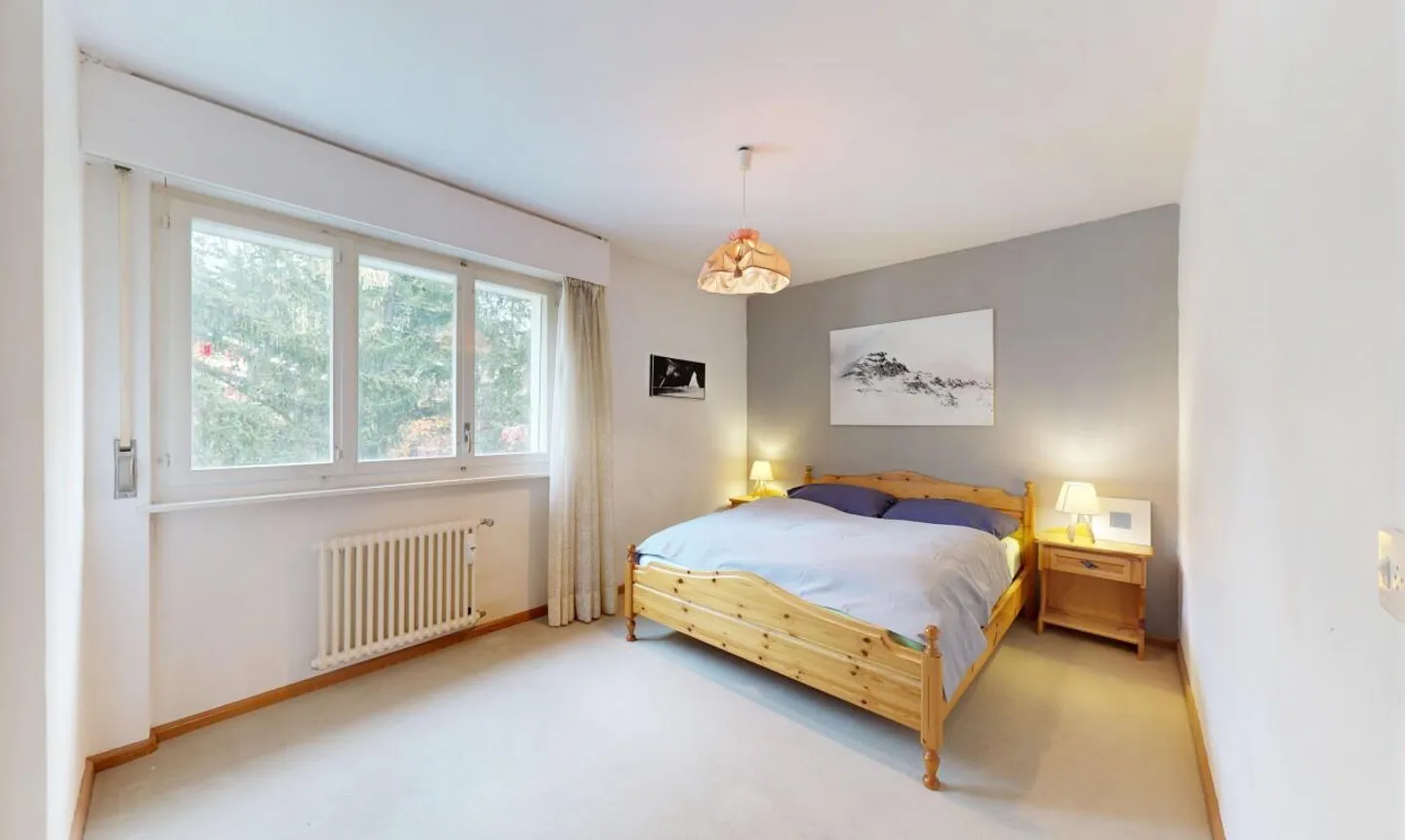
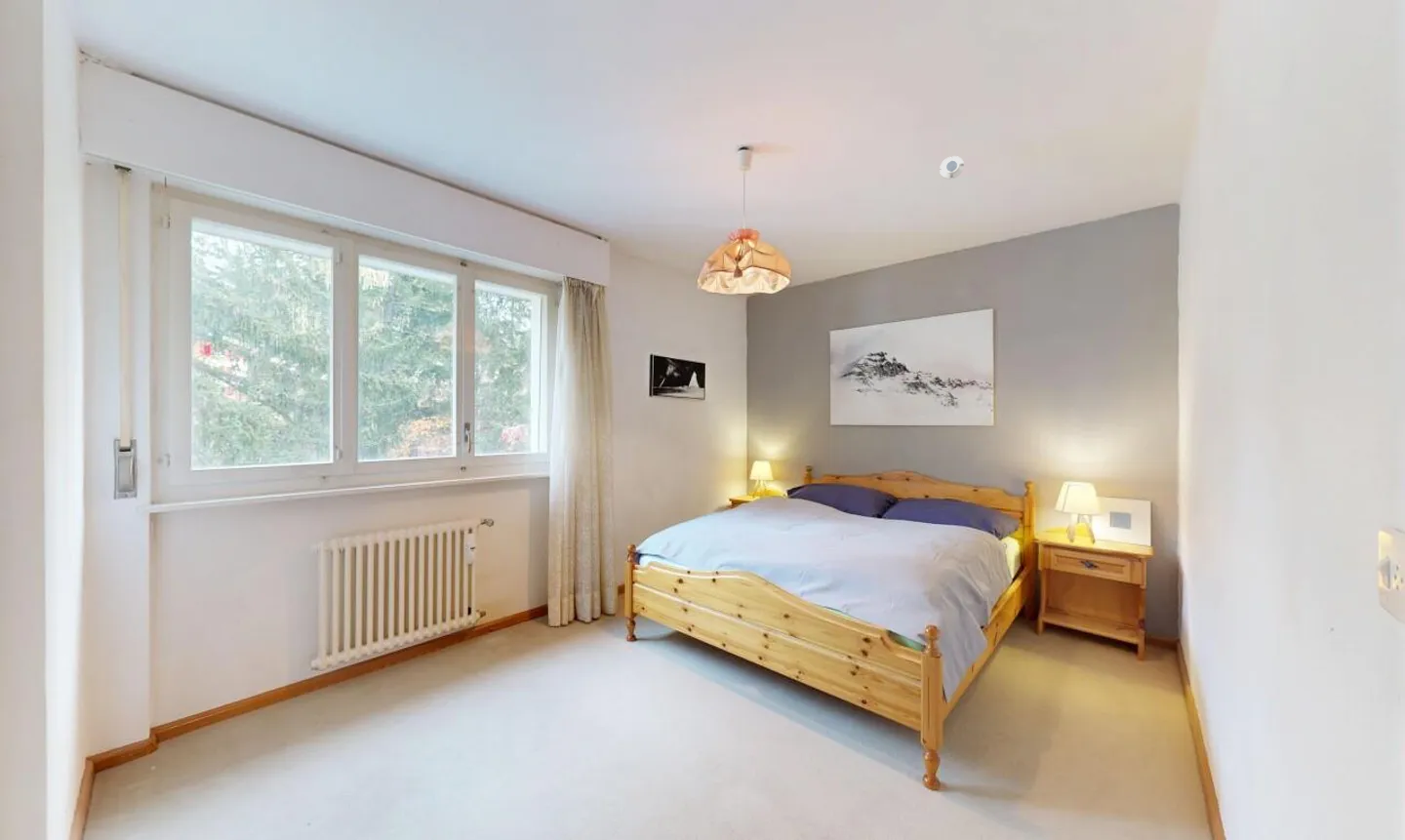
+ smoke detector (951, 167)
